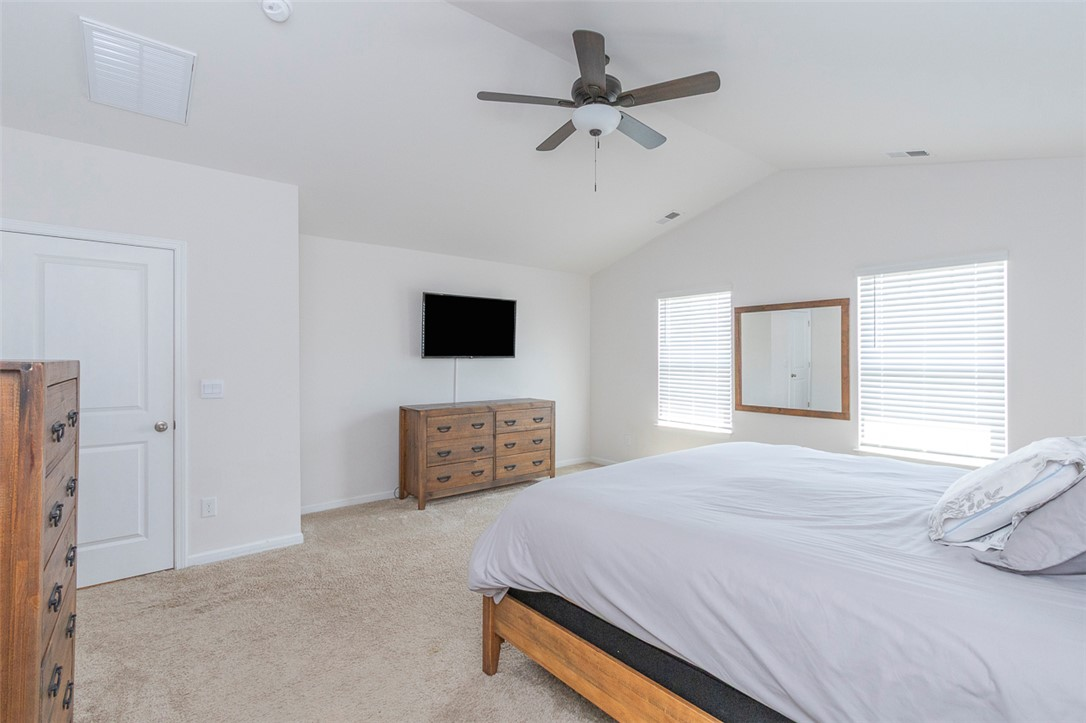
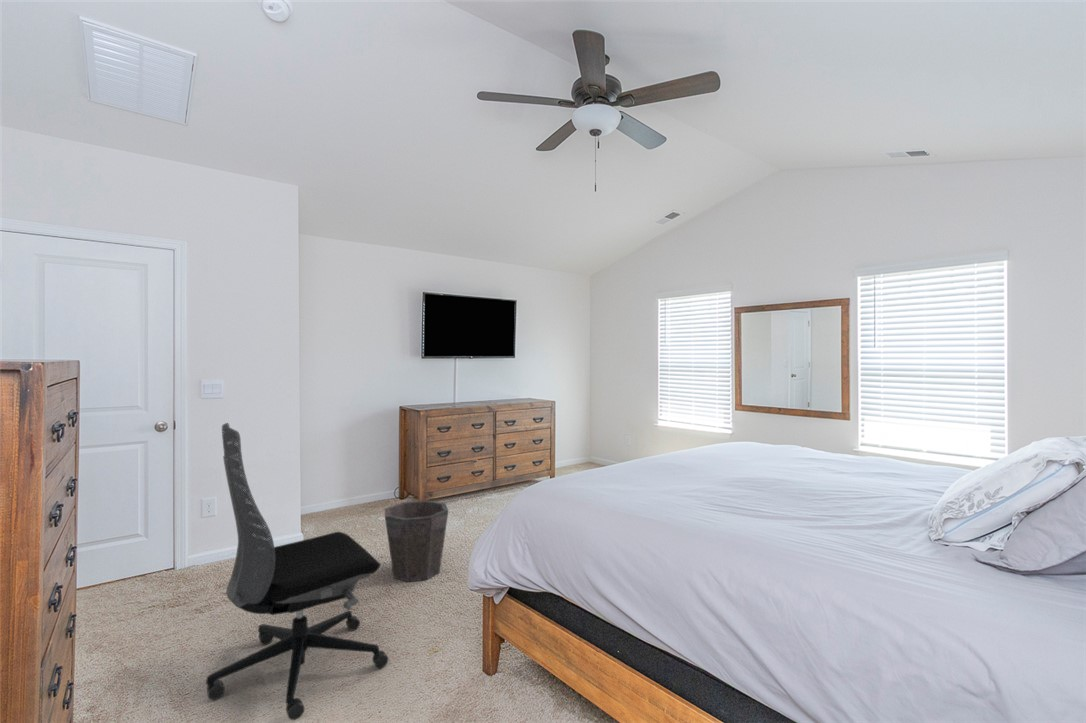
+ waste bin (416, 540)
+ office chair (296, 545)
